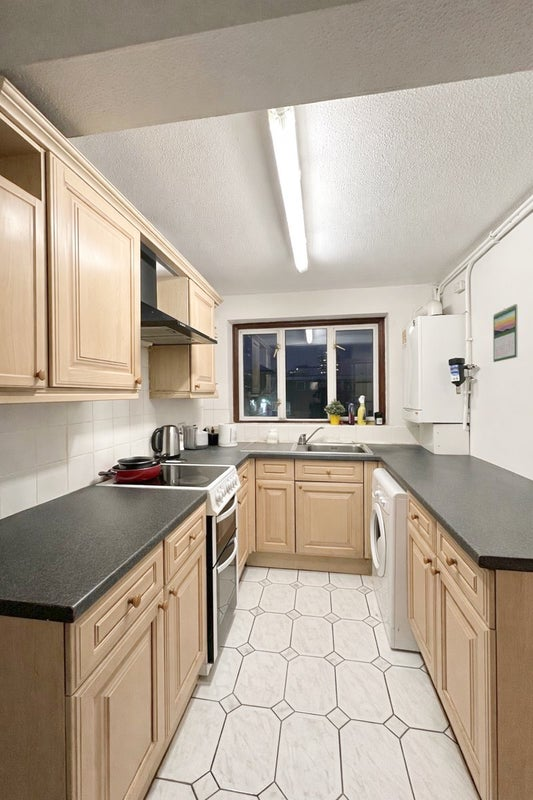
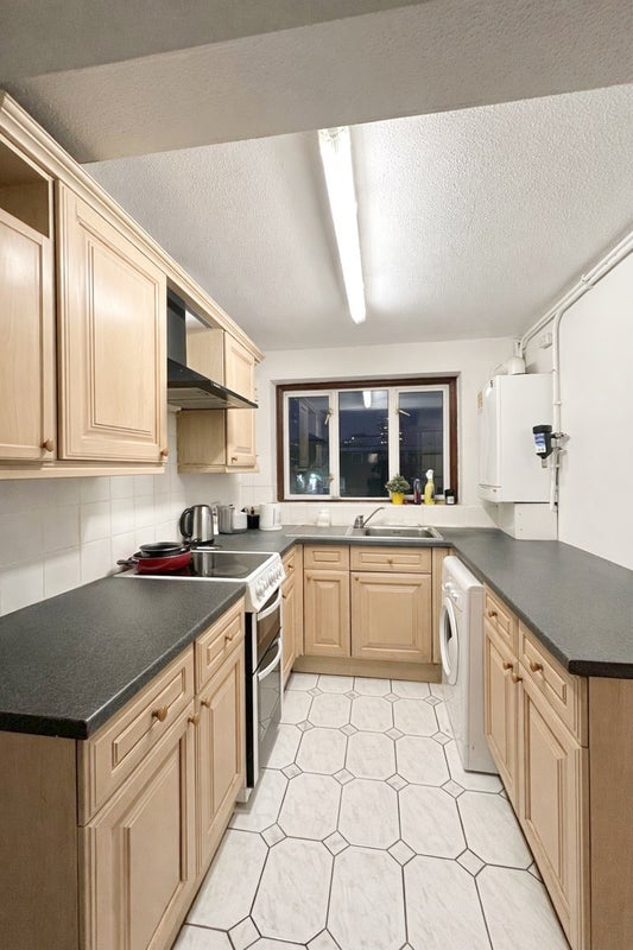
- calendar (504, 334)
